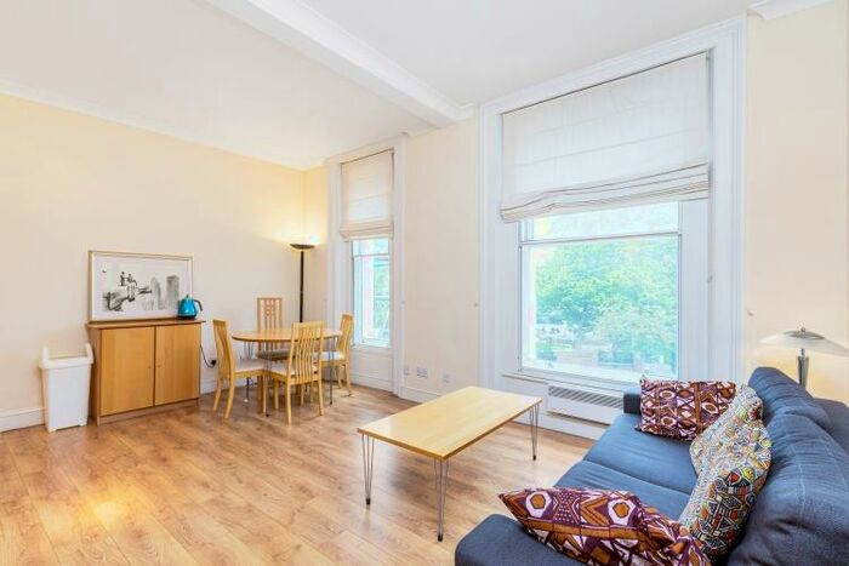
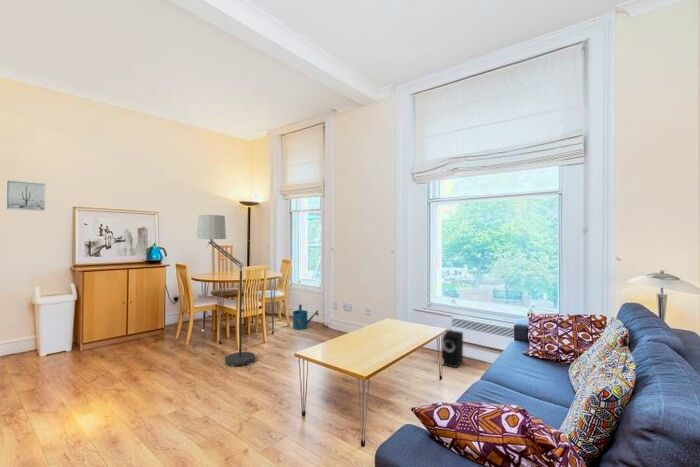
+ speaker (450, 348)
+ floor lamp (240, 286)
+ watering can (305, 316)
+ wall art (26, 196)
